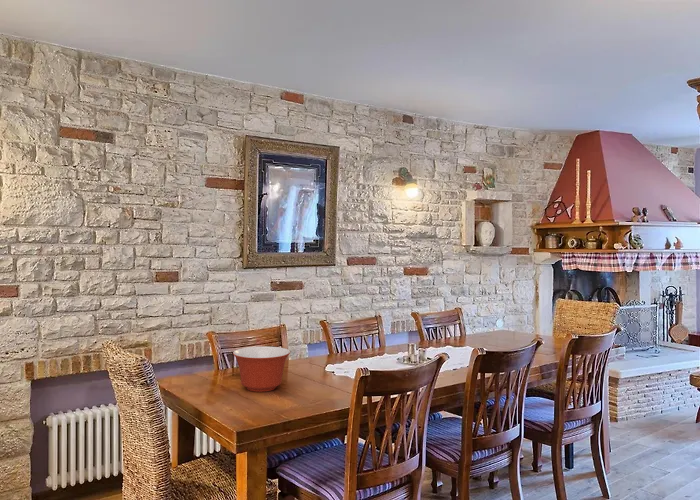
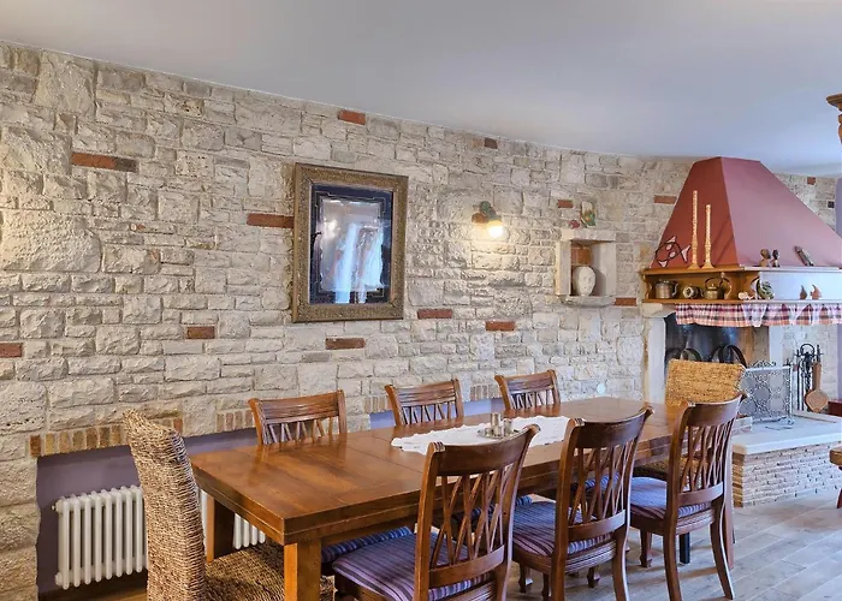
- mixing bowl (261, 369)
